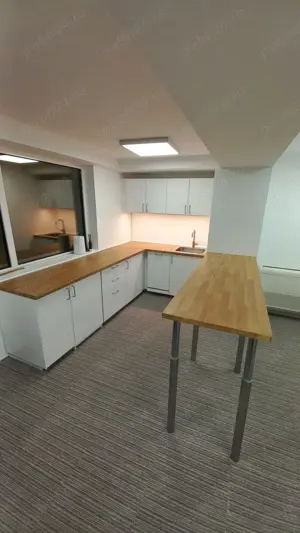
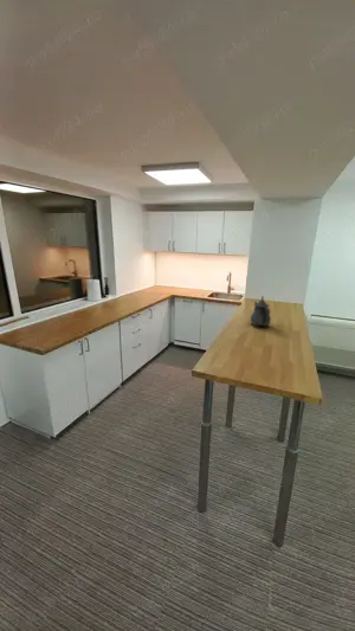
+ teapot (260, 310)
